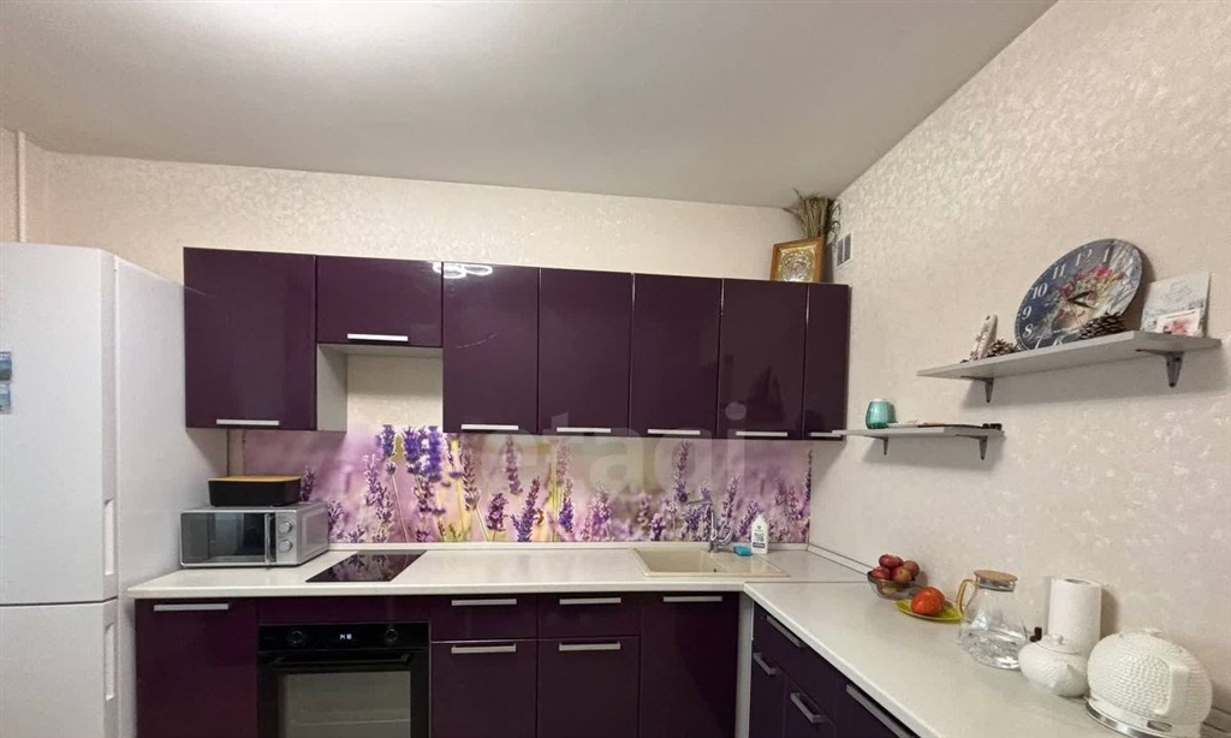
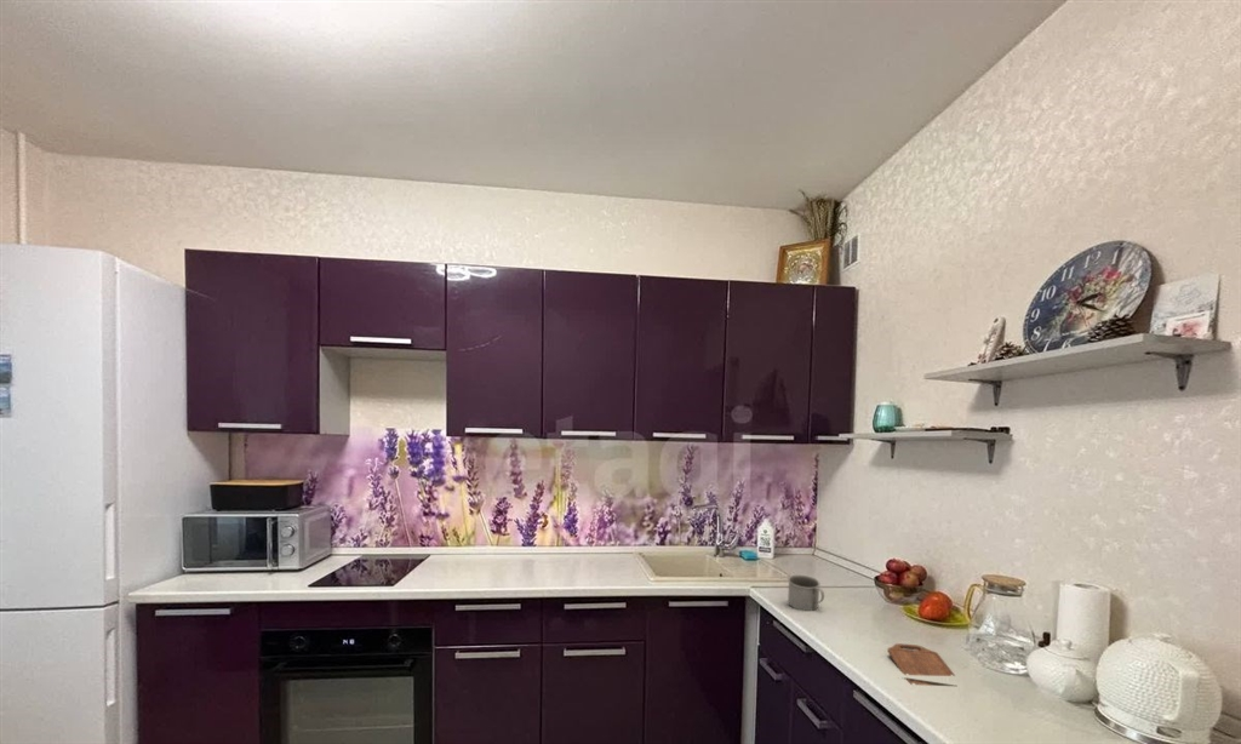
+ cutting board (923, 668)
+ mug (805, 593)
